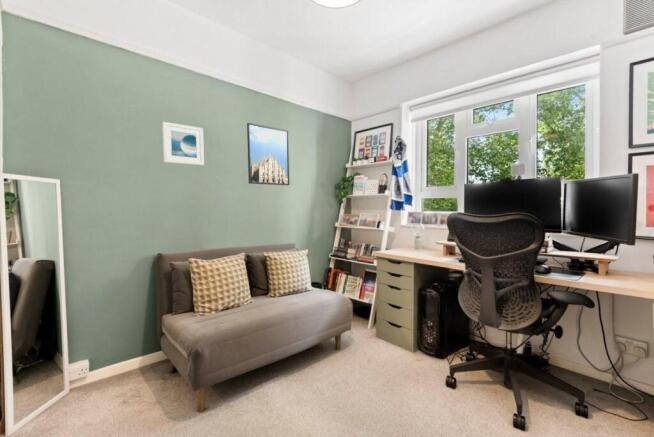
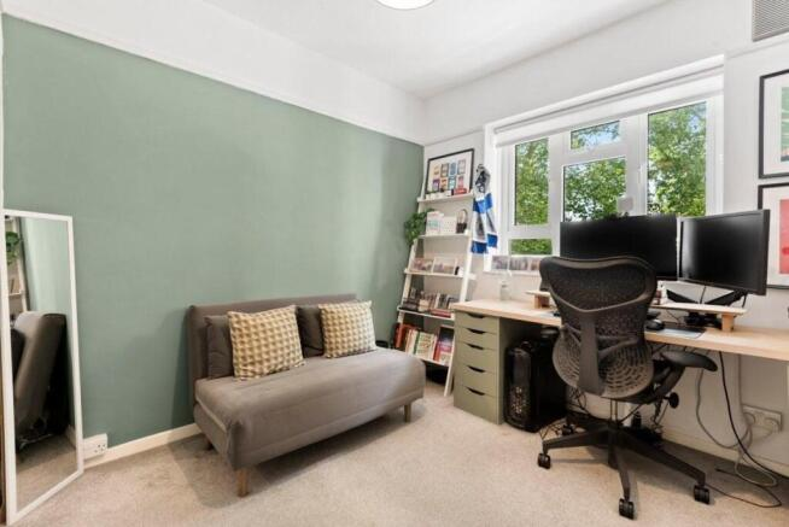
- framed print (183, 144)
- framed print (269, 155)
